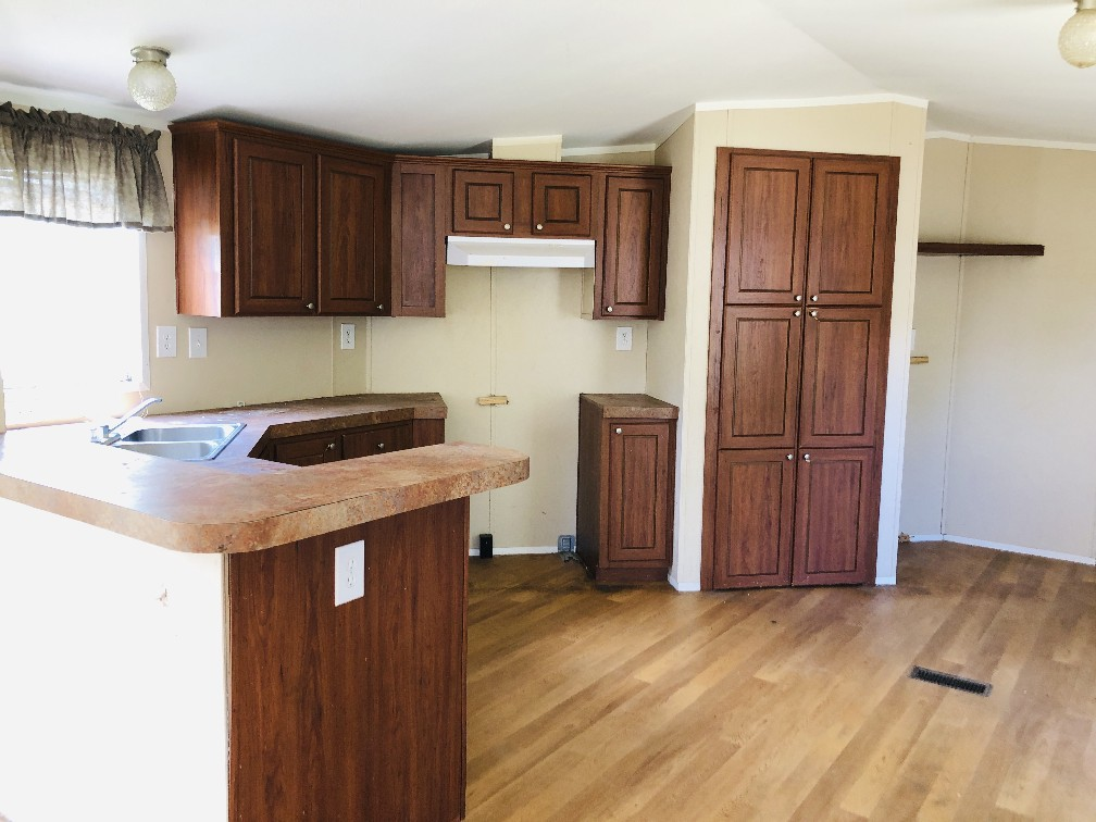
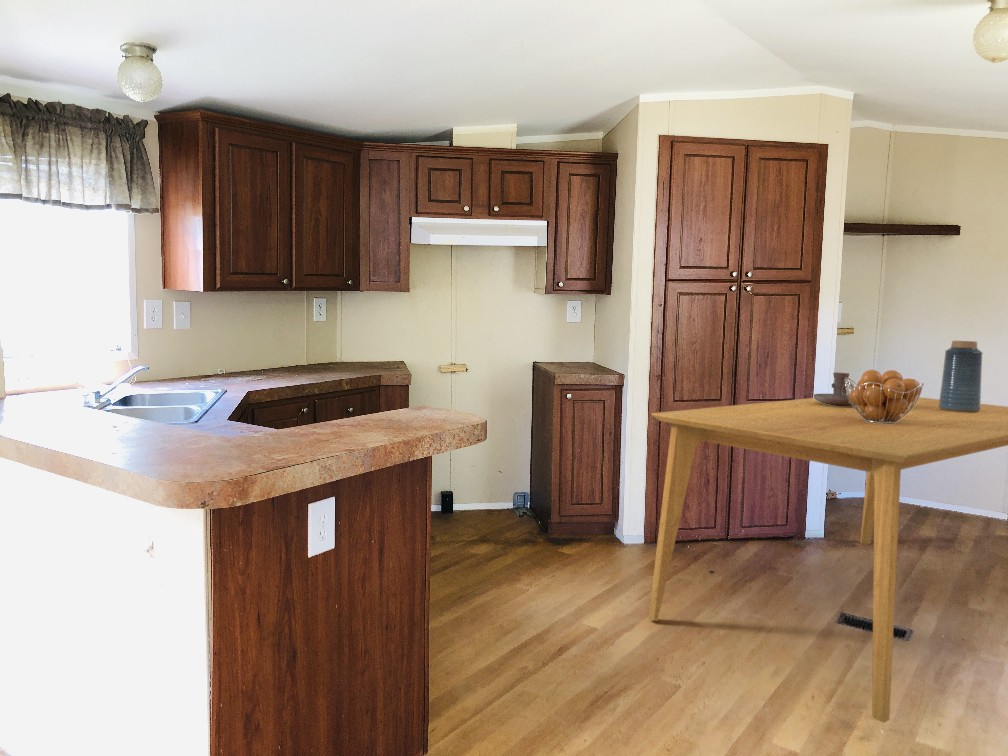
+ vase (961, 375)
+ fruit basket (882, 395)
+ candle holder (842, 389)
+ dining table (877, 513)
